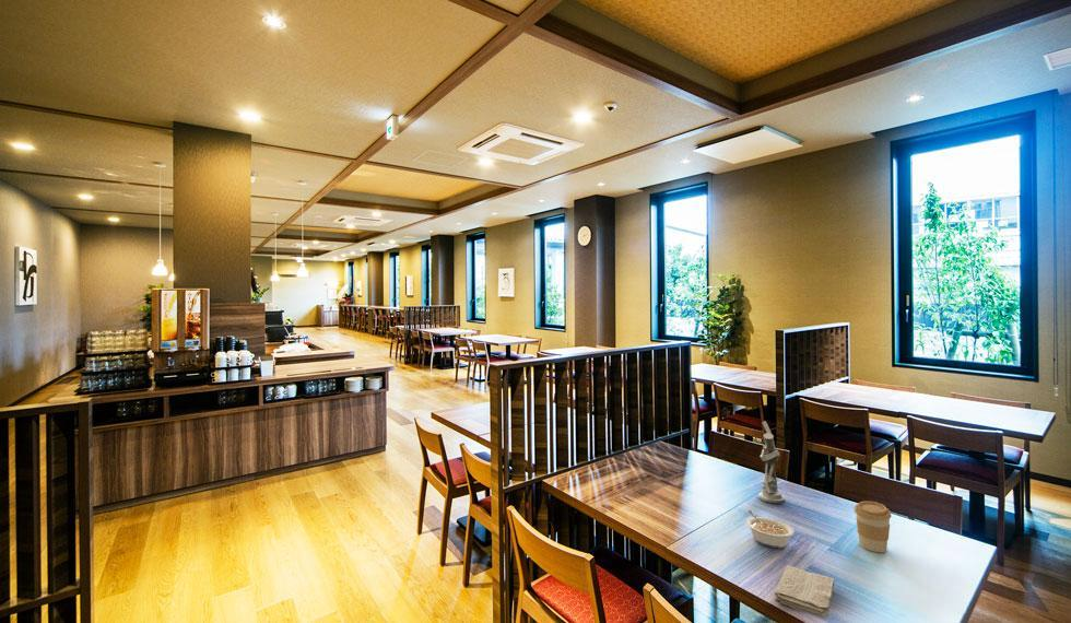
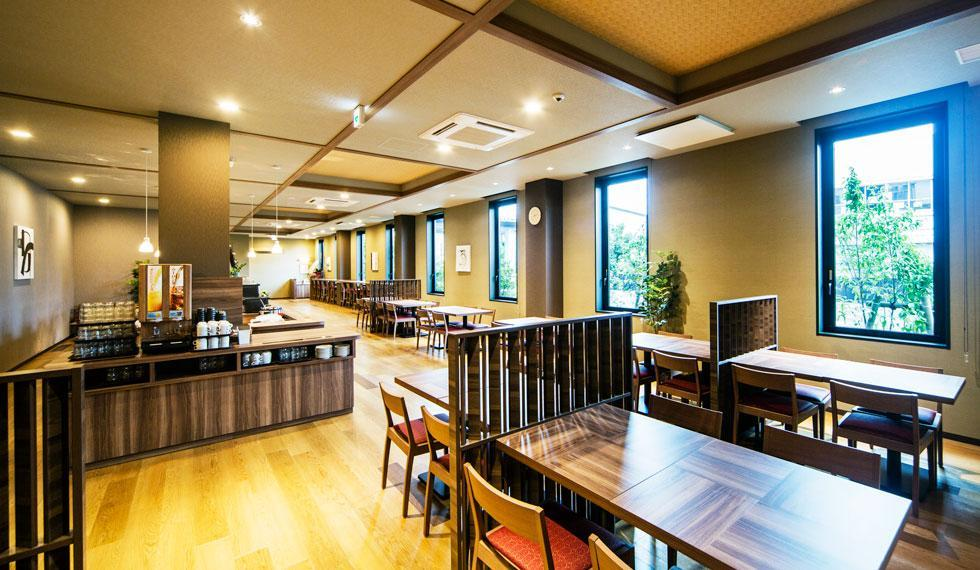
- legume (767, 531)
- washcloth (804, 588)
- utensil holder (770, 460)
- coffee cup (872, 526)
